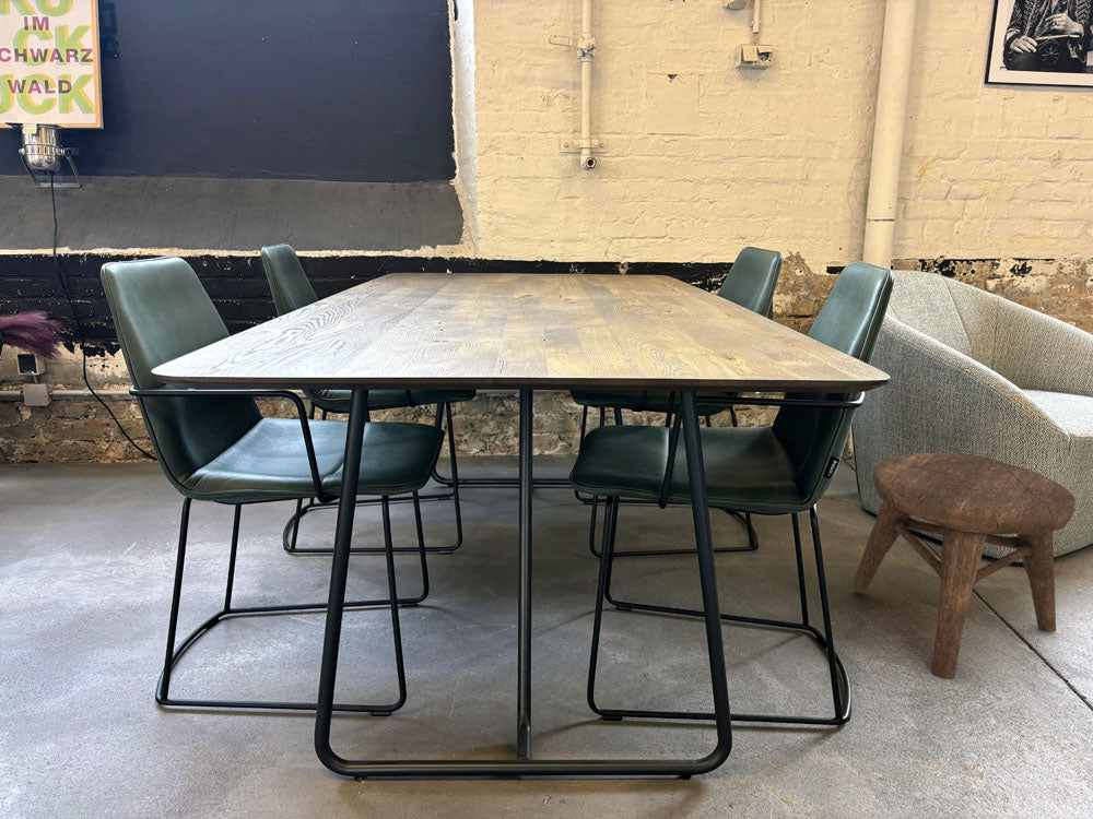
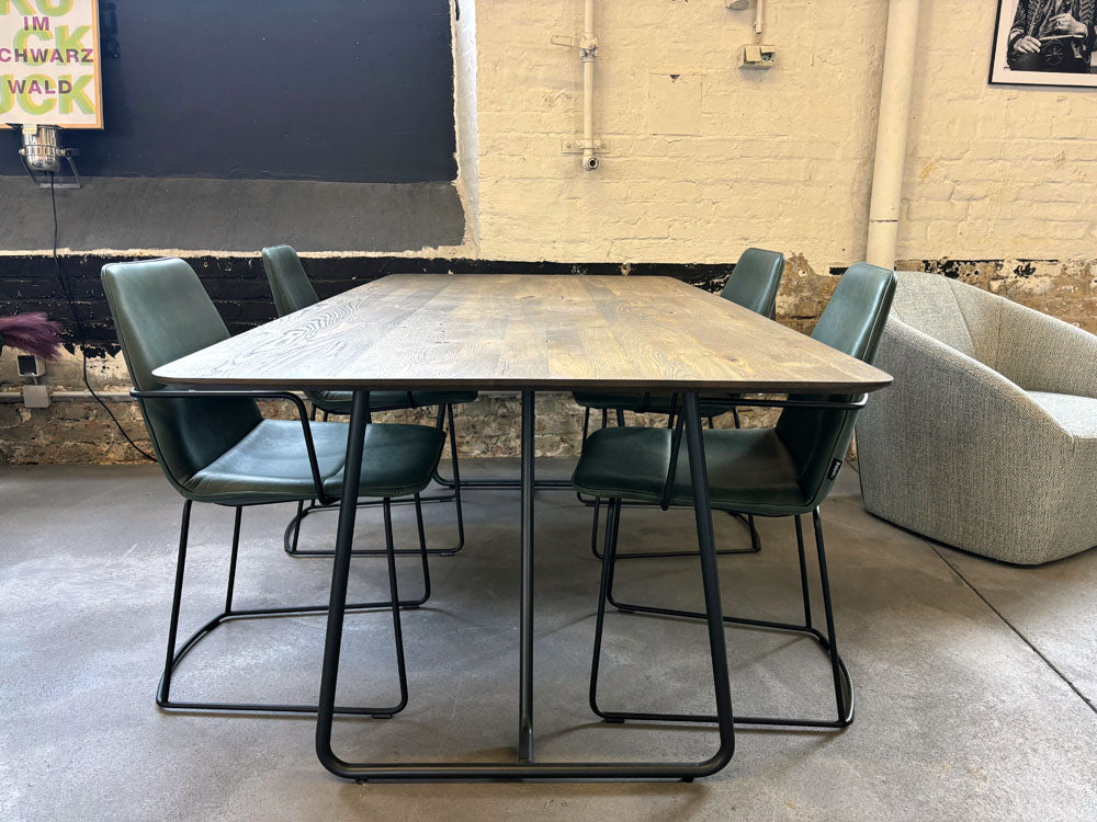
- stool (957, 559)
